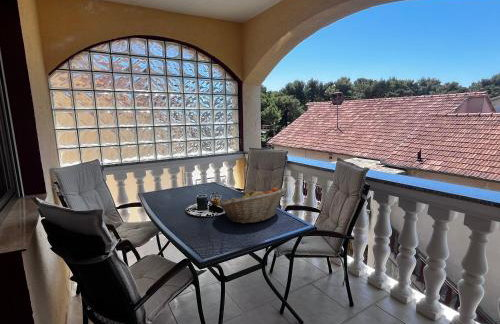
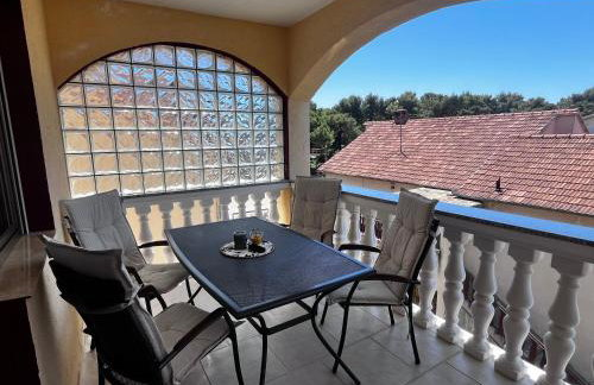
- fruit basket (253, 202)
